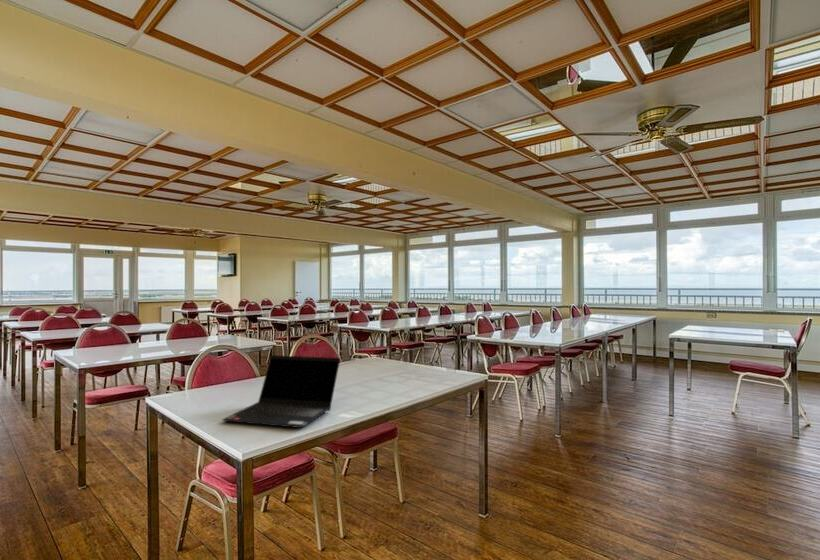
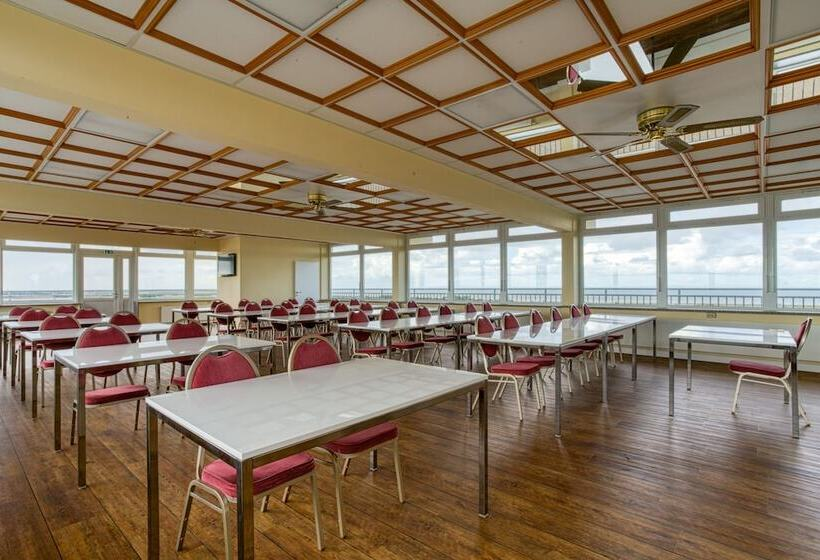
- laptop computer (285, 388)
